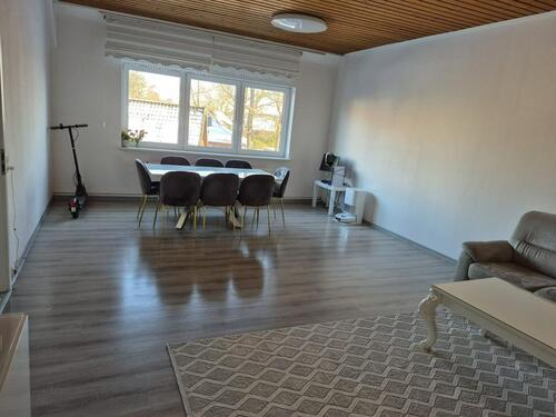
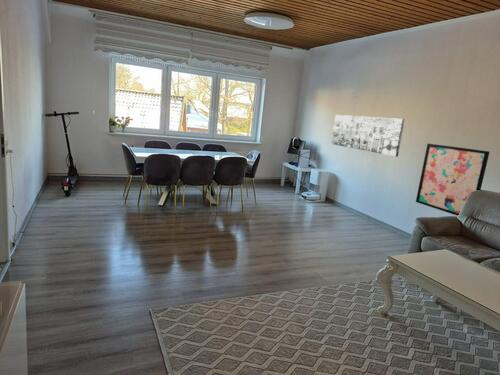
+ wall art (363, 133)
+ wall art (448, 179)
